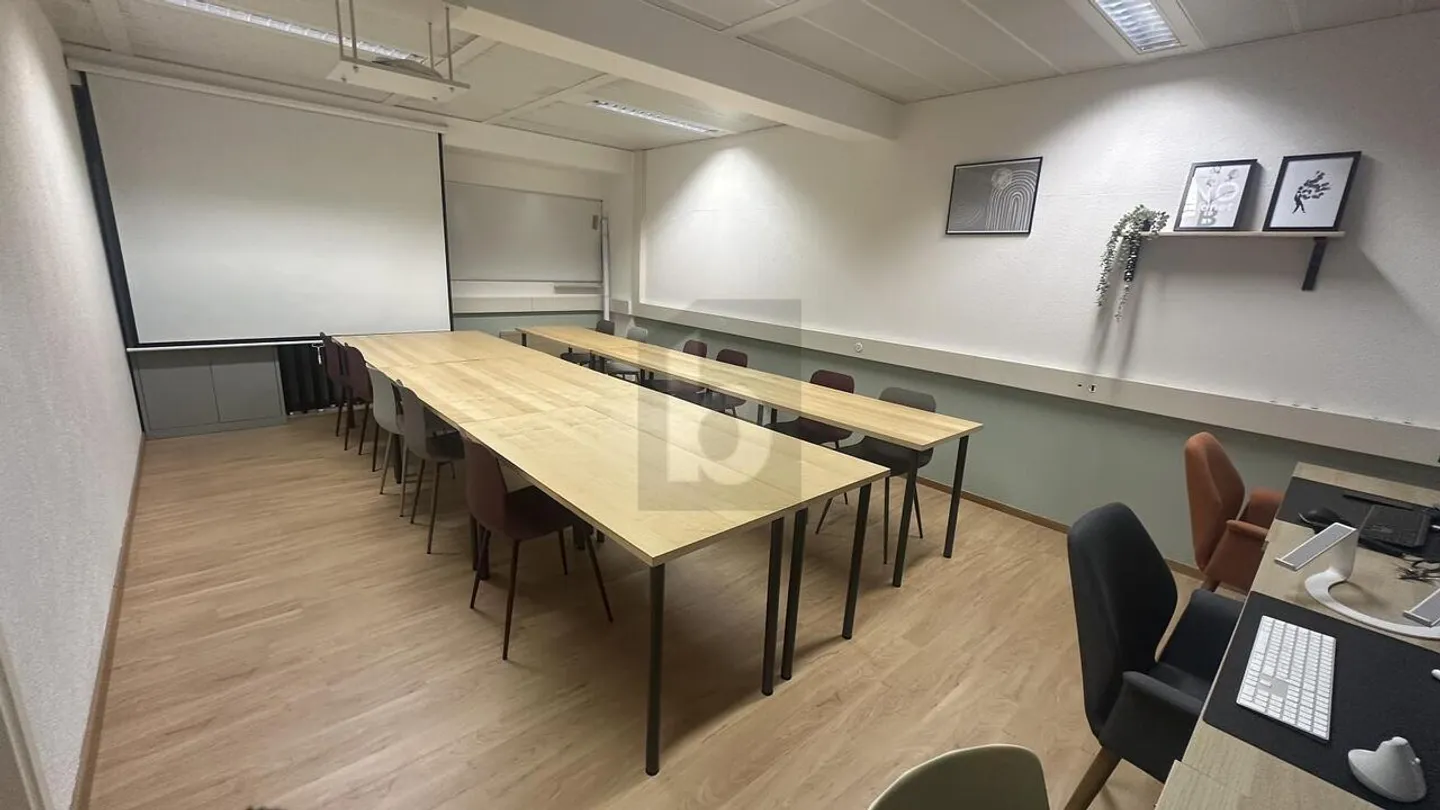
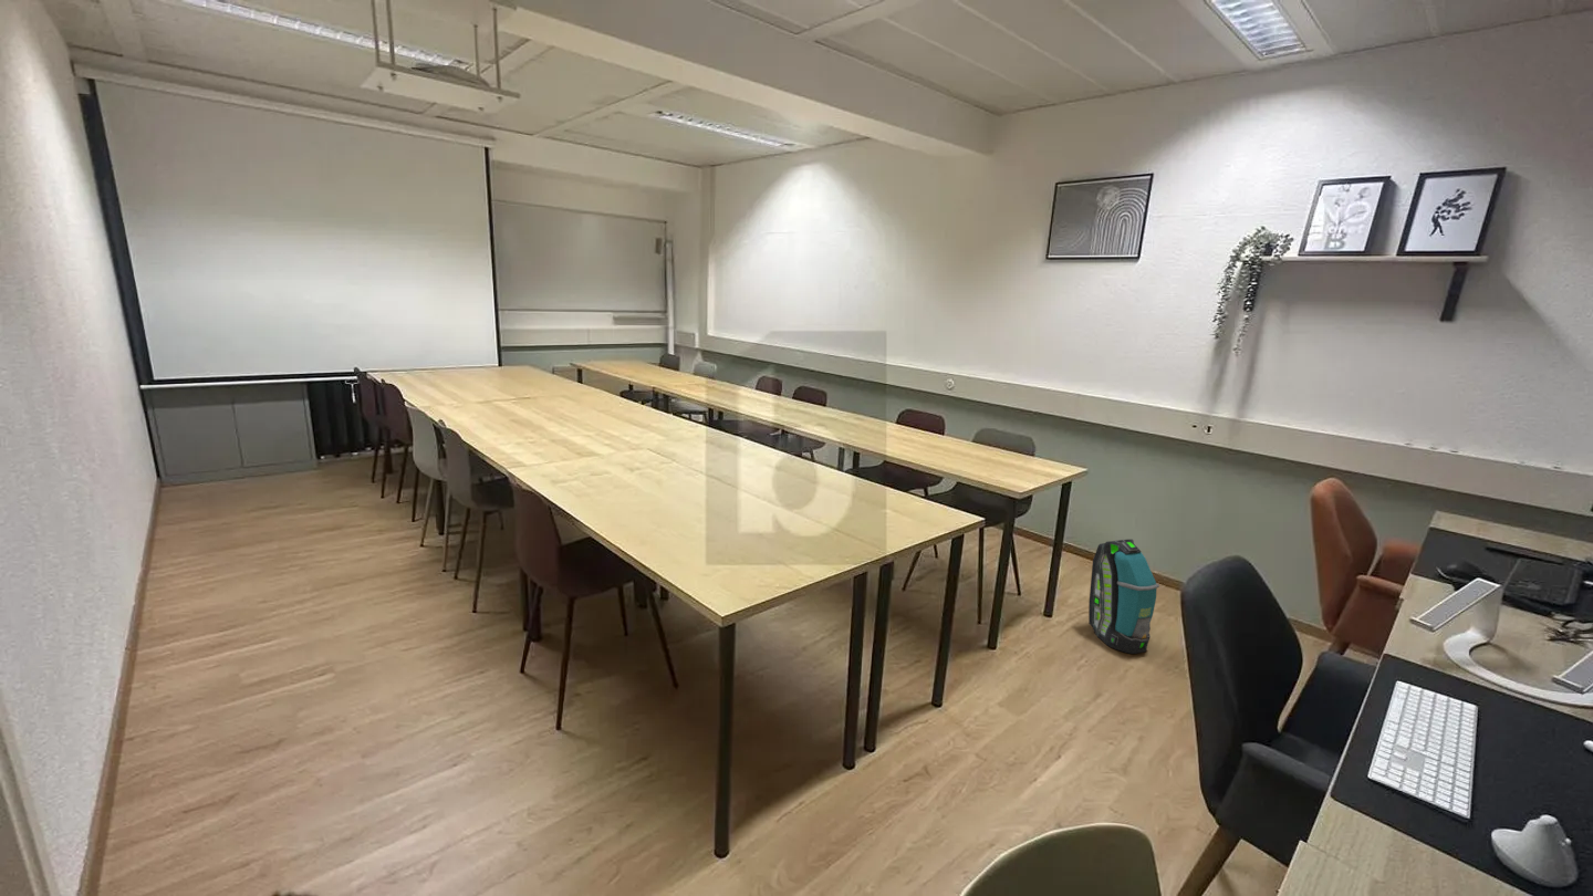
+ backpack (1122, 590)
